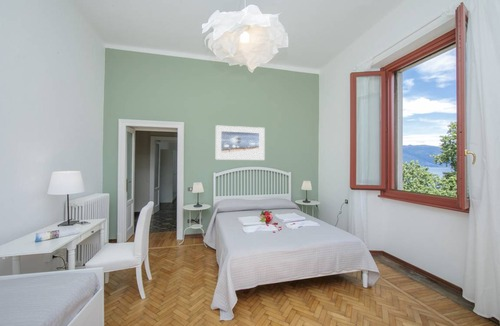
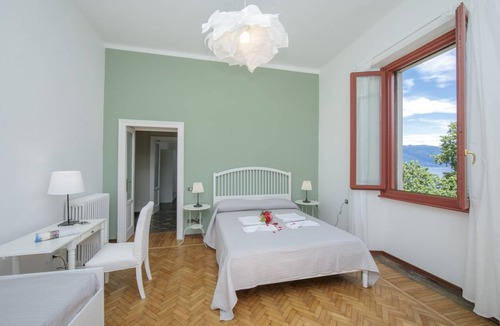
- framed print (240, 143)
